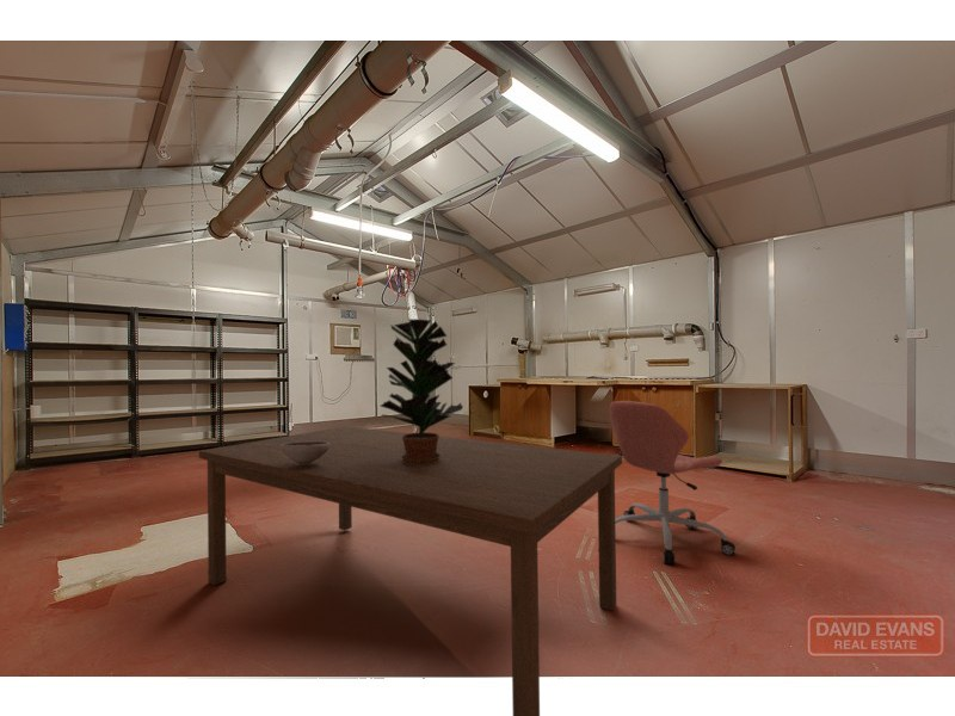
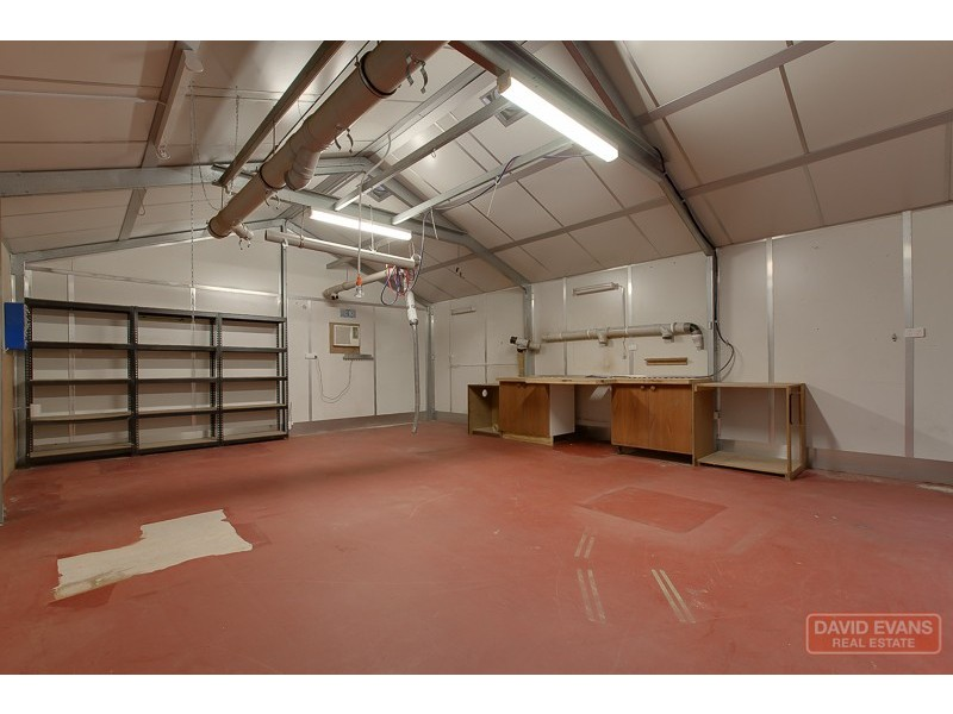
- bowl (306, 452)
- potted plant (414, 389)
- dining table (399, 518)
- office chair (664, 468)
